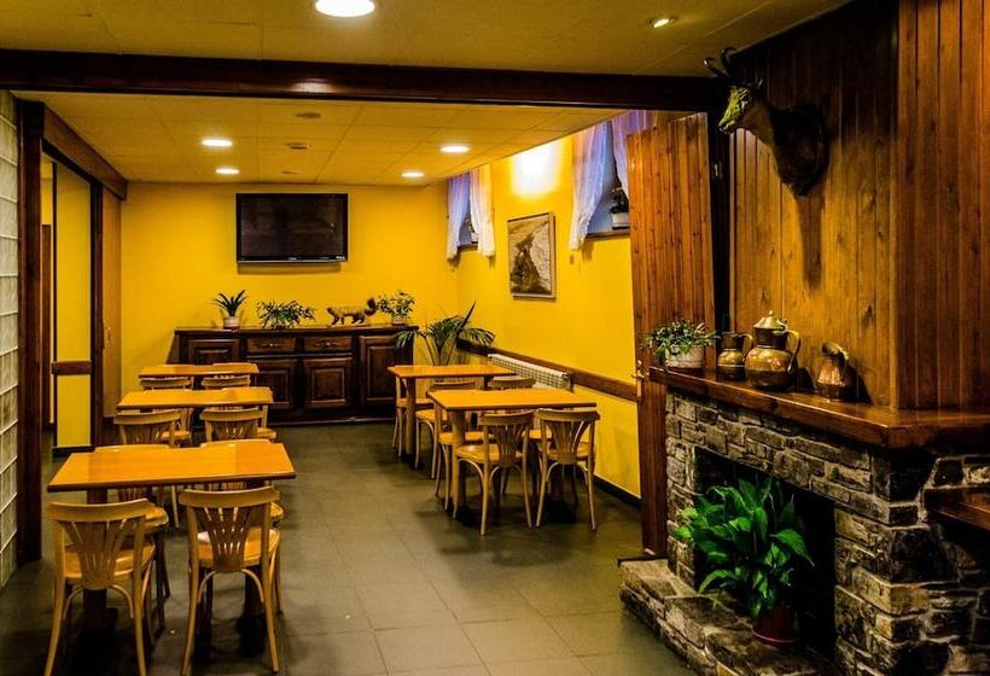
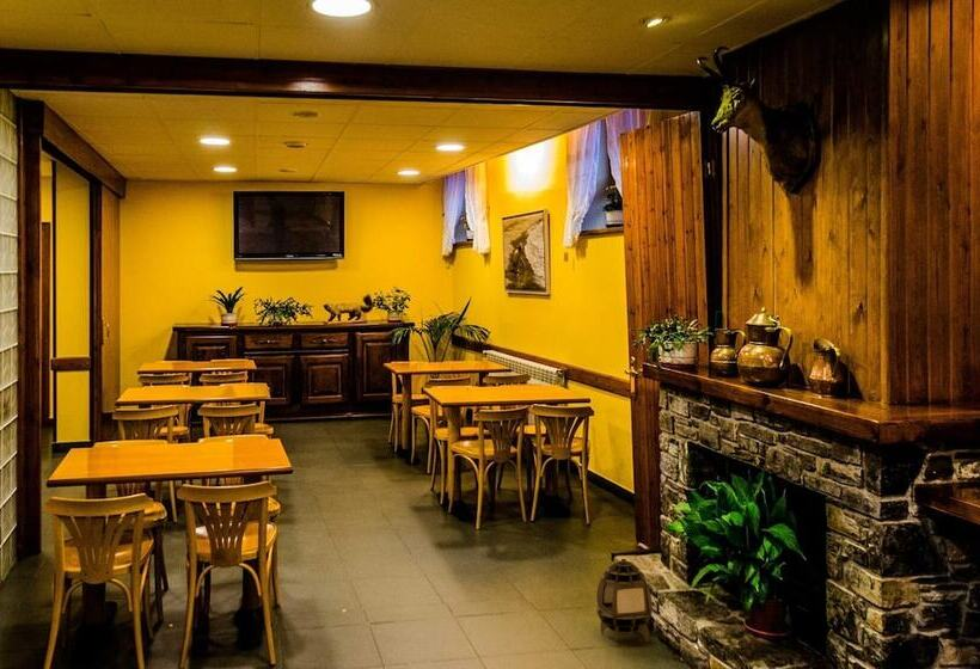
+ lantern (624, 597)
